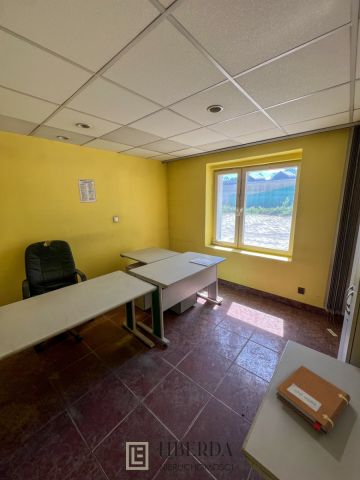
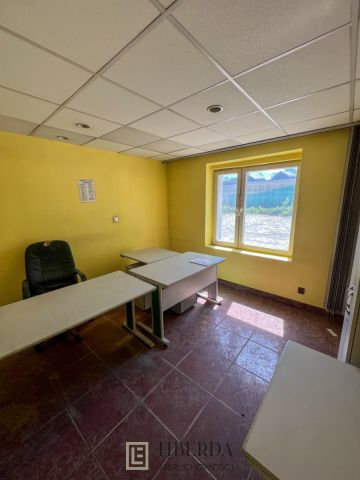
- notebook (312, 396)
